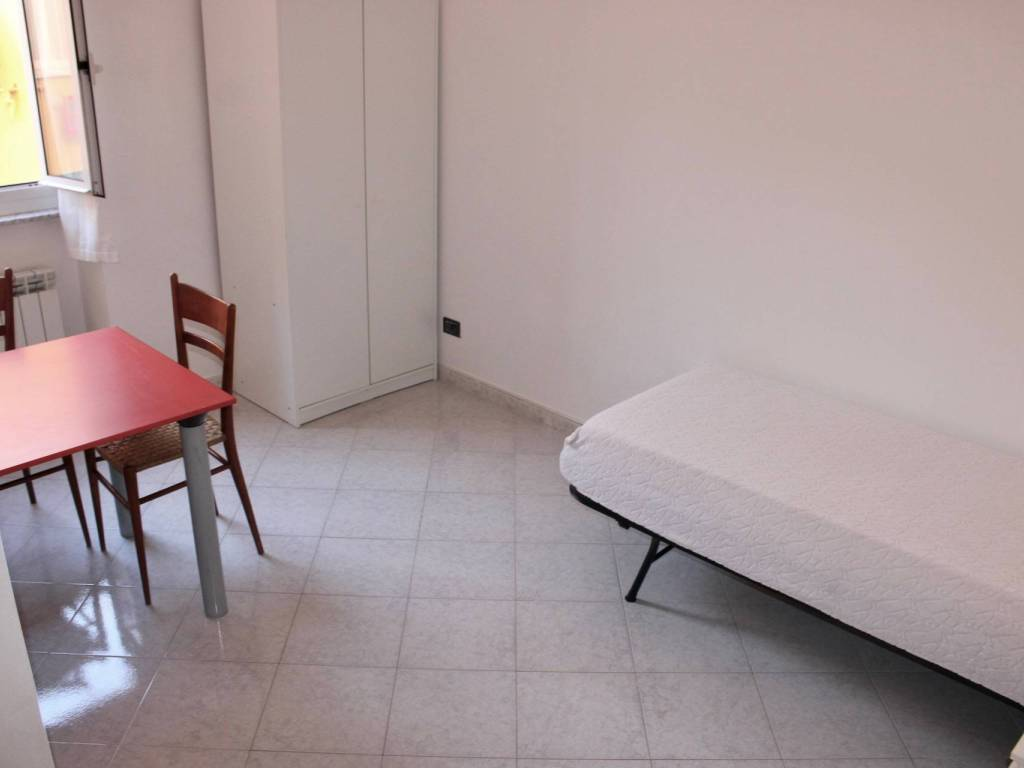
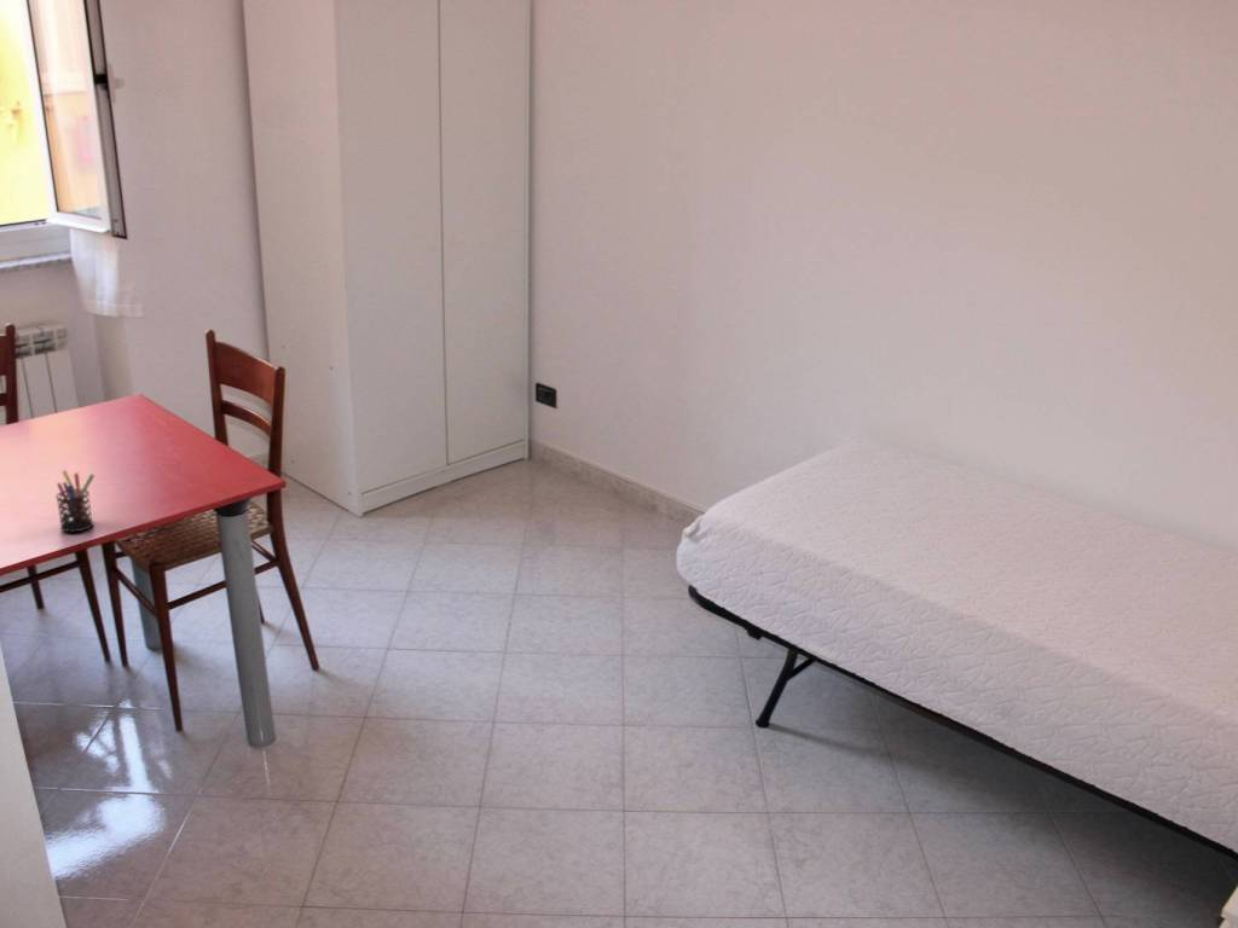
+ pen holder (77, 498)
